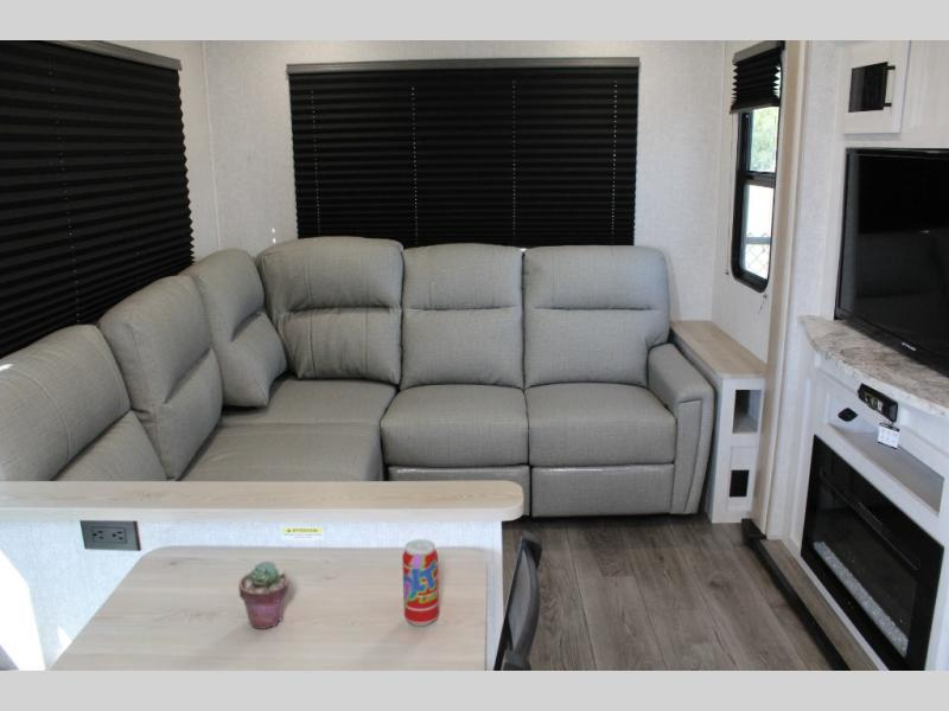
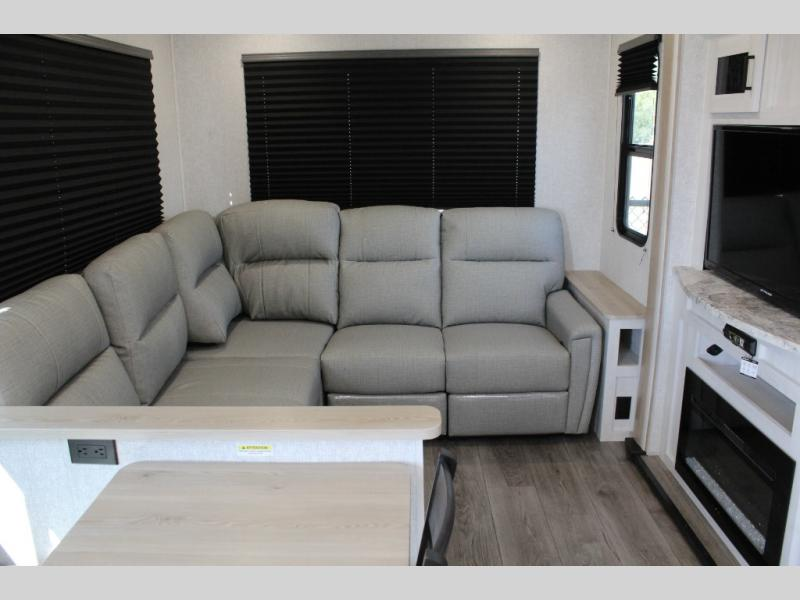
- beverage can (420, 582)
- potted succulent (263, 591)
